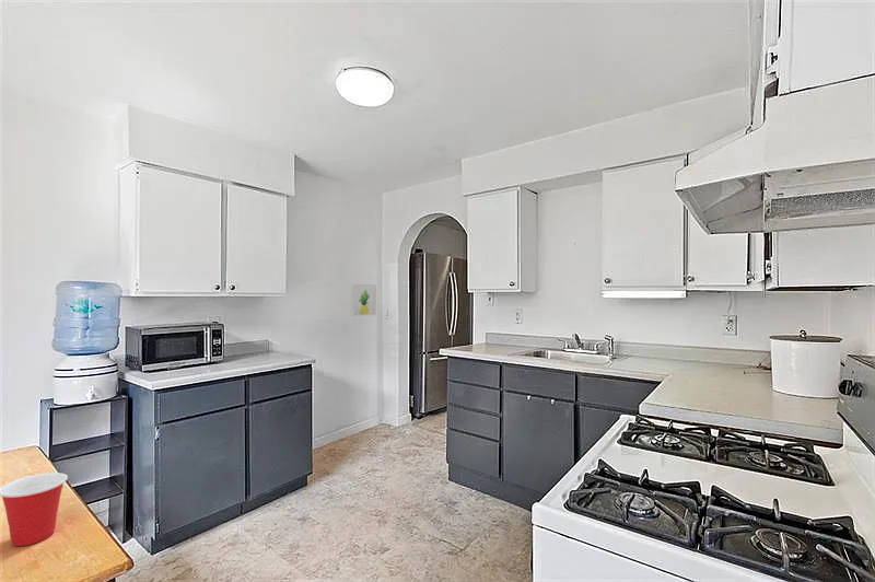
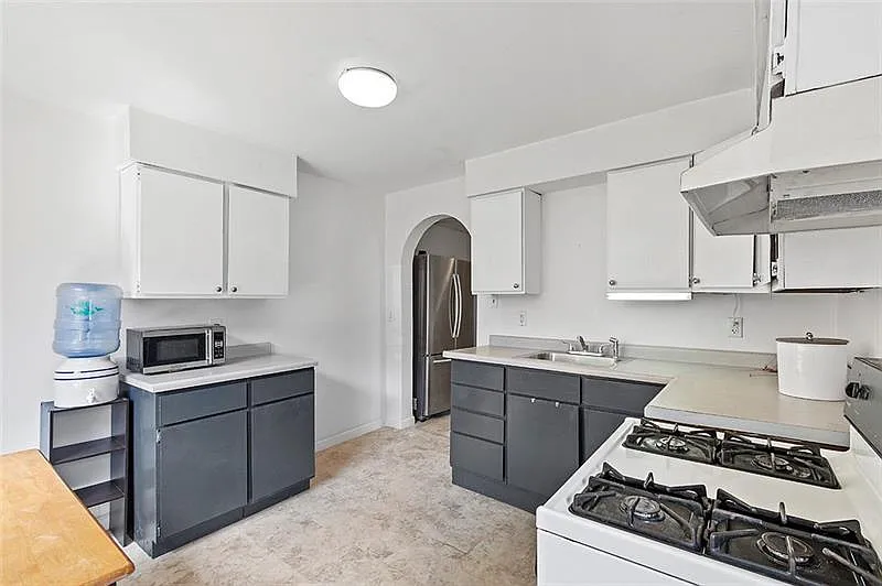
- wall art (364, 300)
- cup (33, 510)
